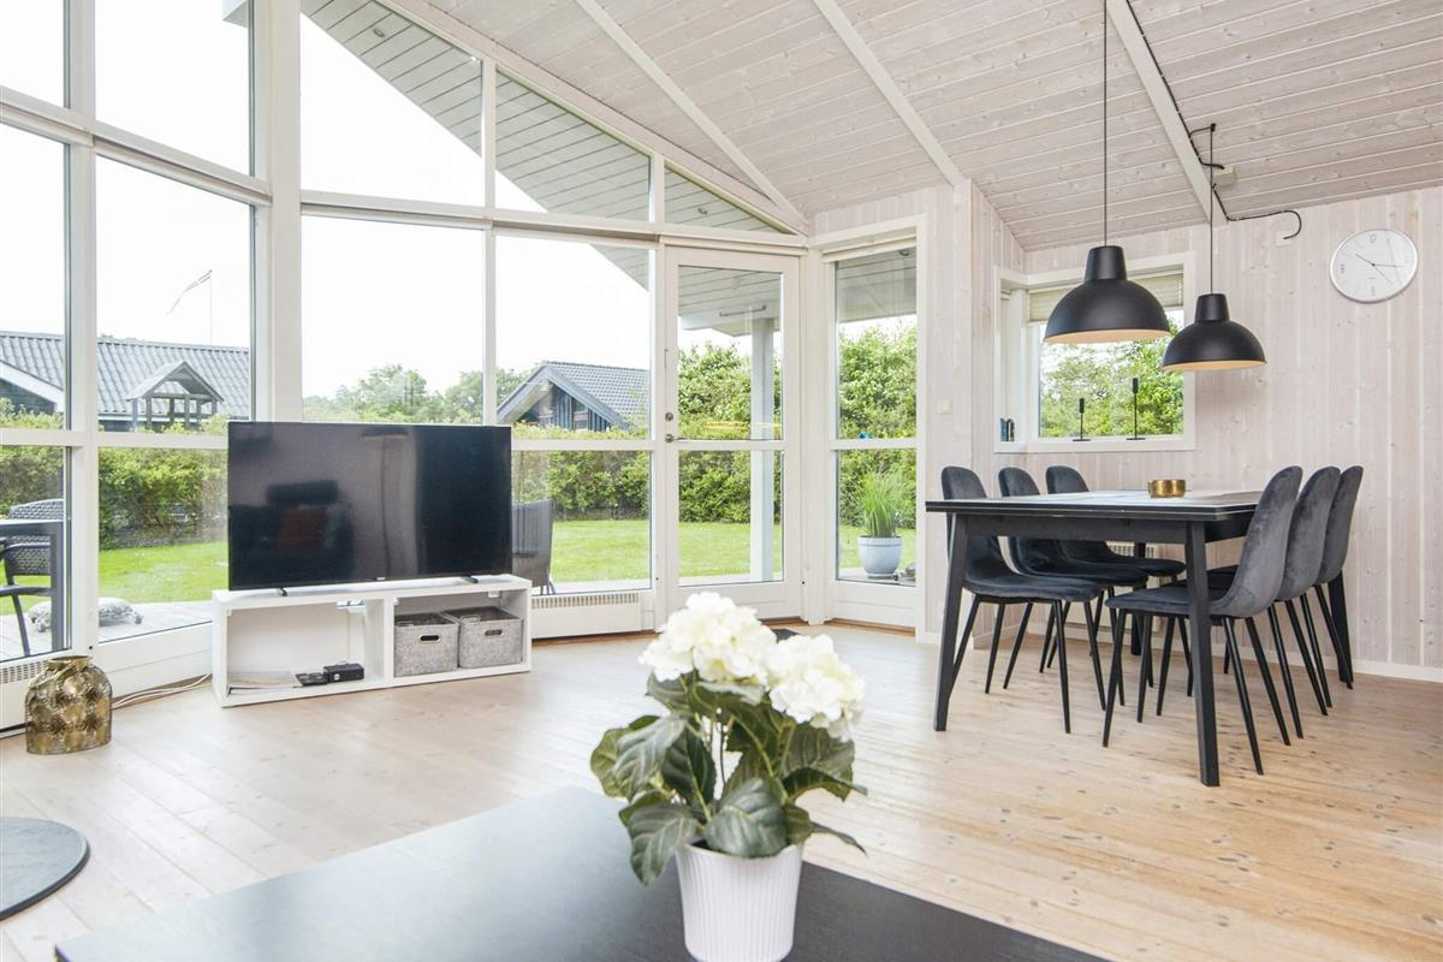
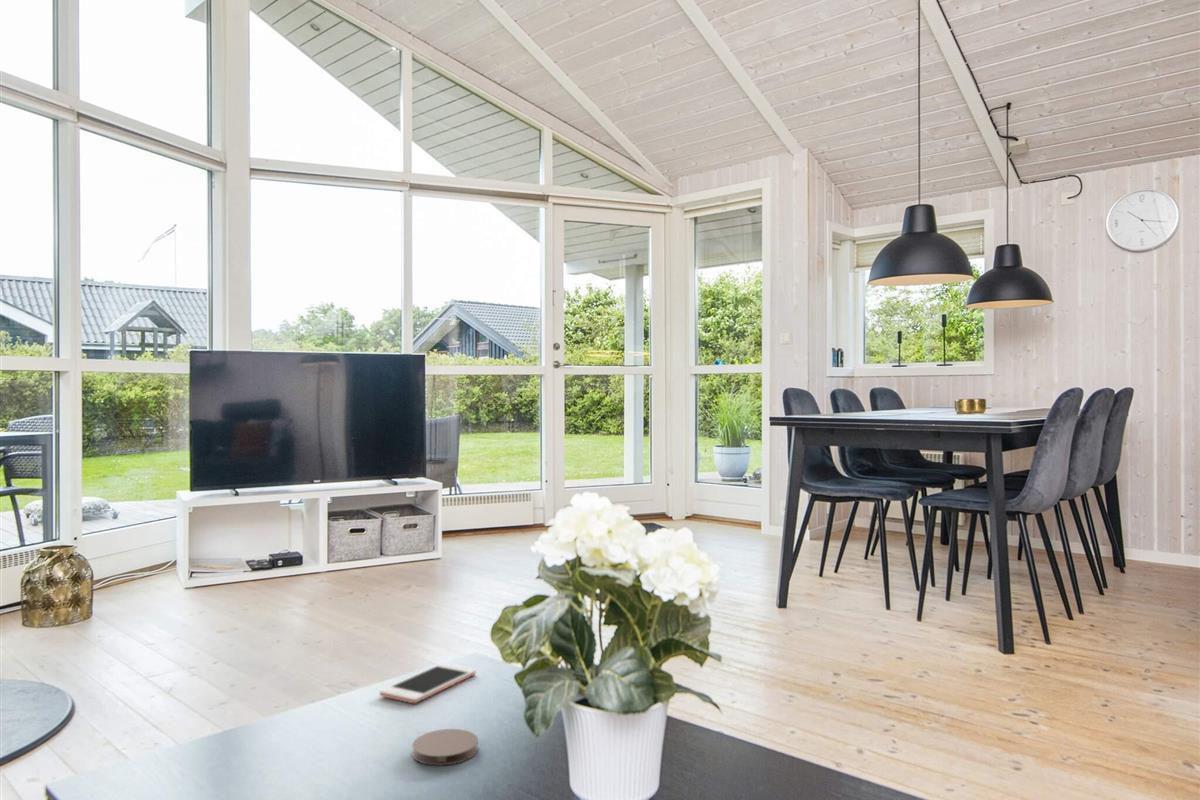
+ cell phone (429, 682)
+ coaster (445, 746)
